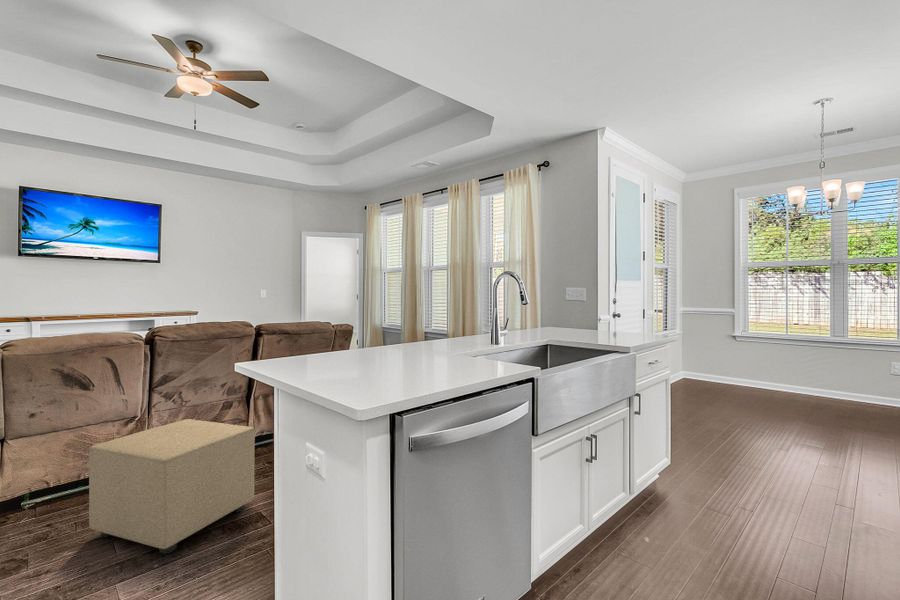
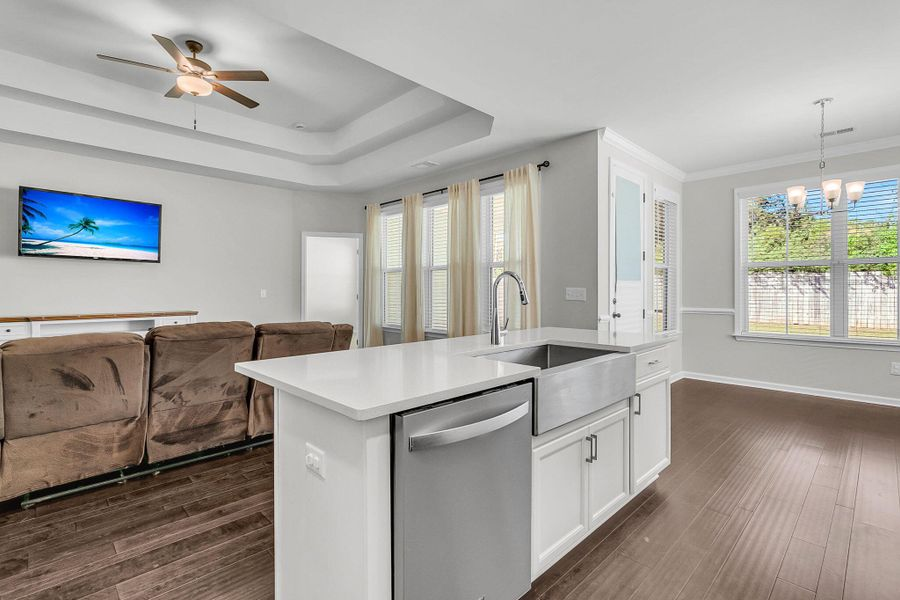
- ottoman (177, 477)
